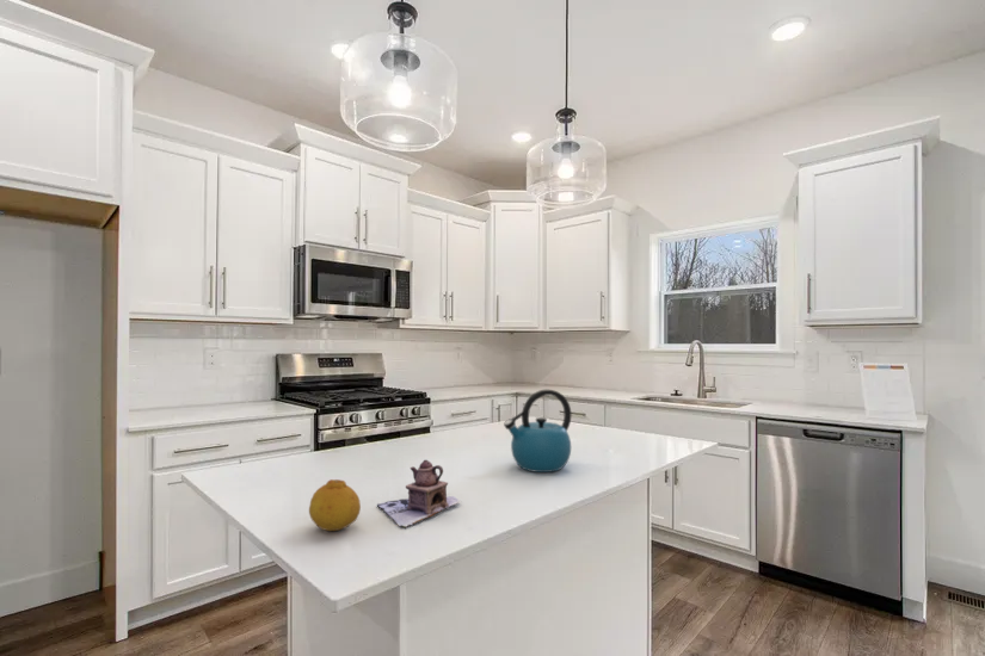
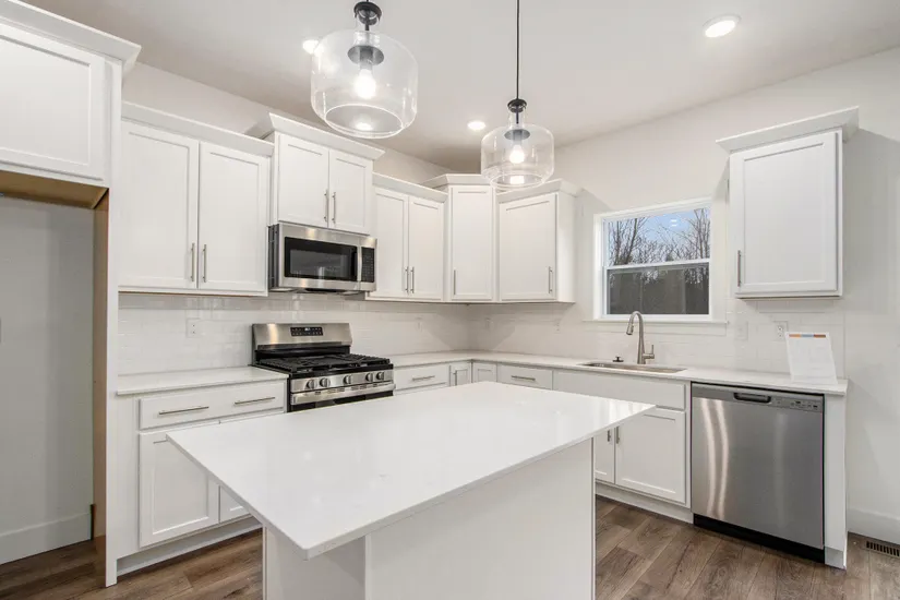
- fruit (334, 503)
- teapot (424, 484)
- kettle (537, 428)
